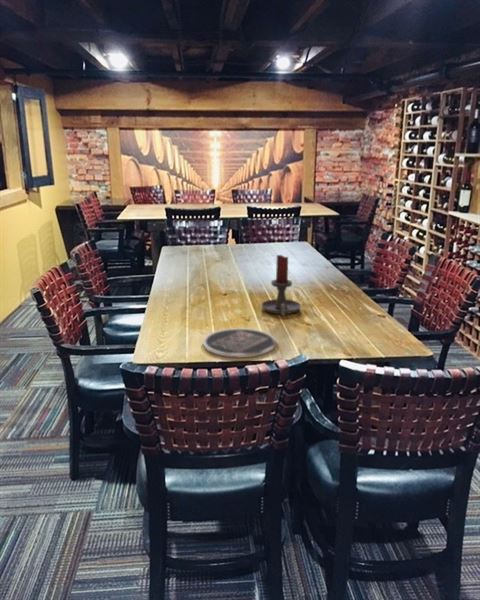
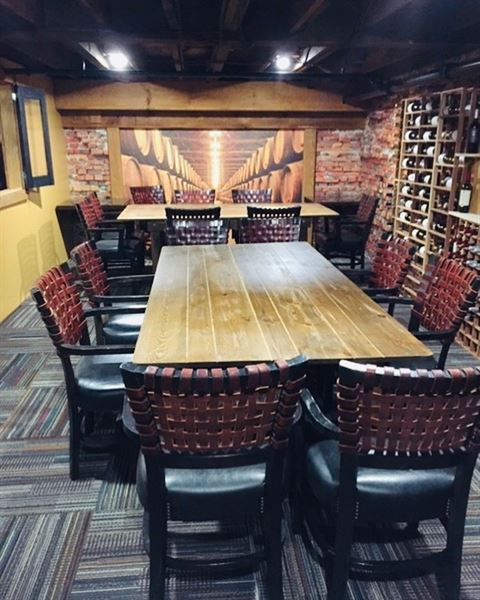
- plate (239, 341)
- candle holder (282, 283)
